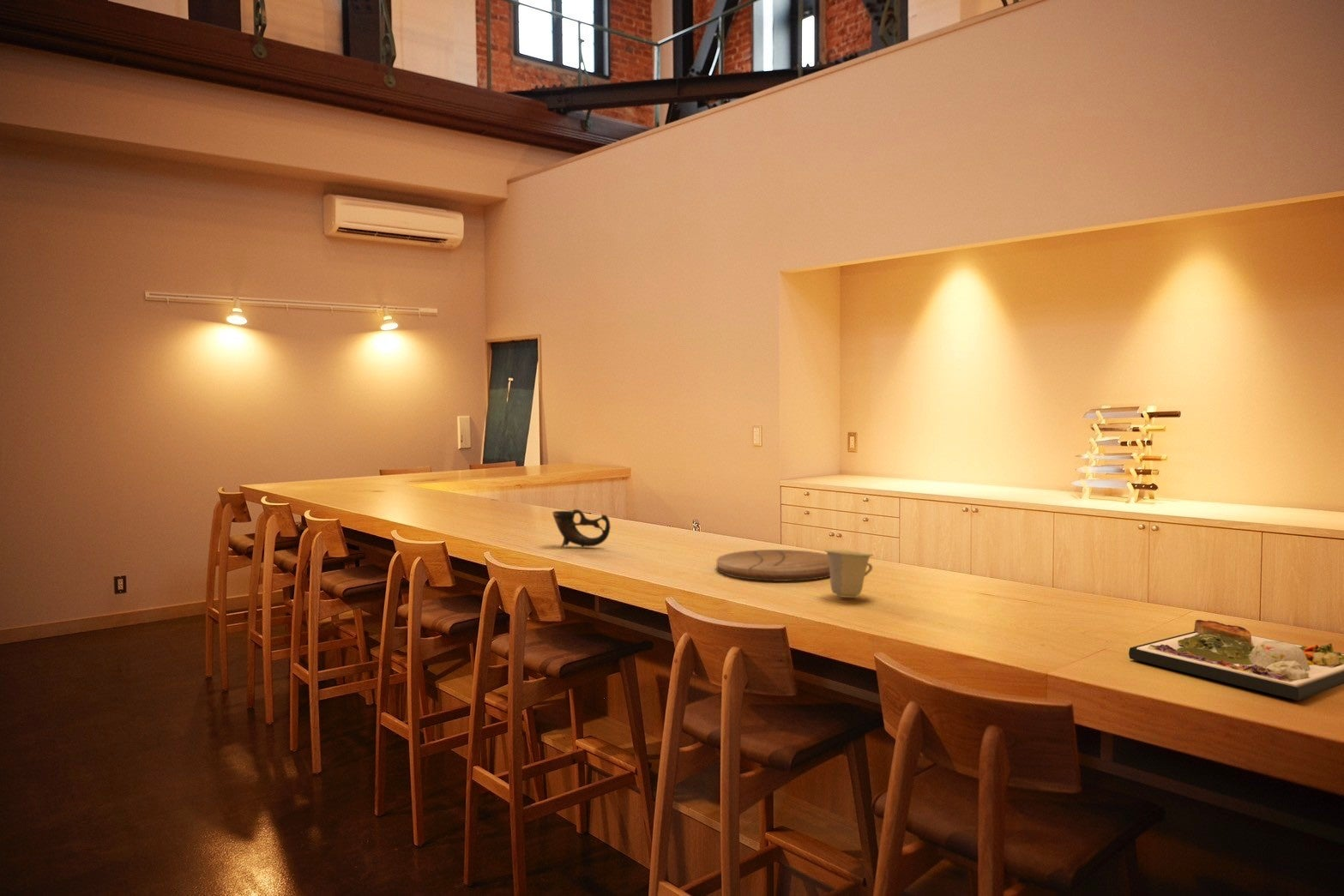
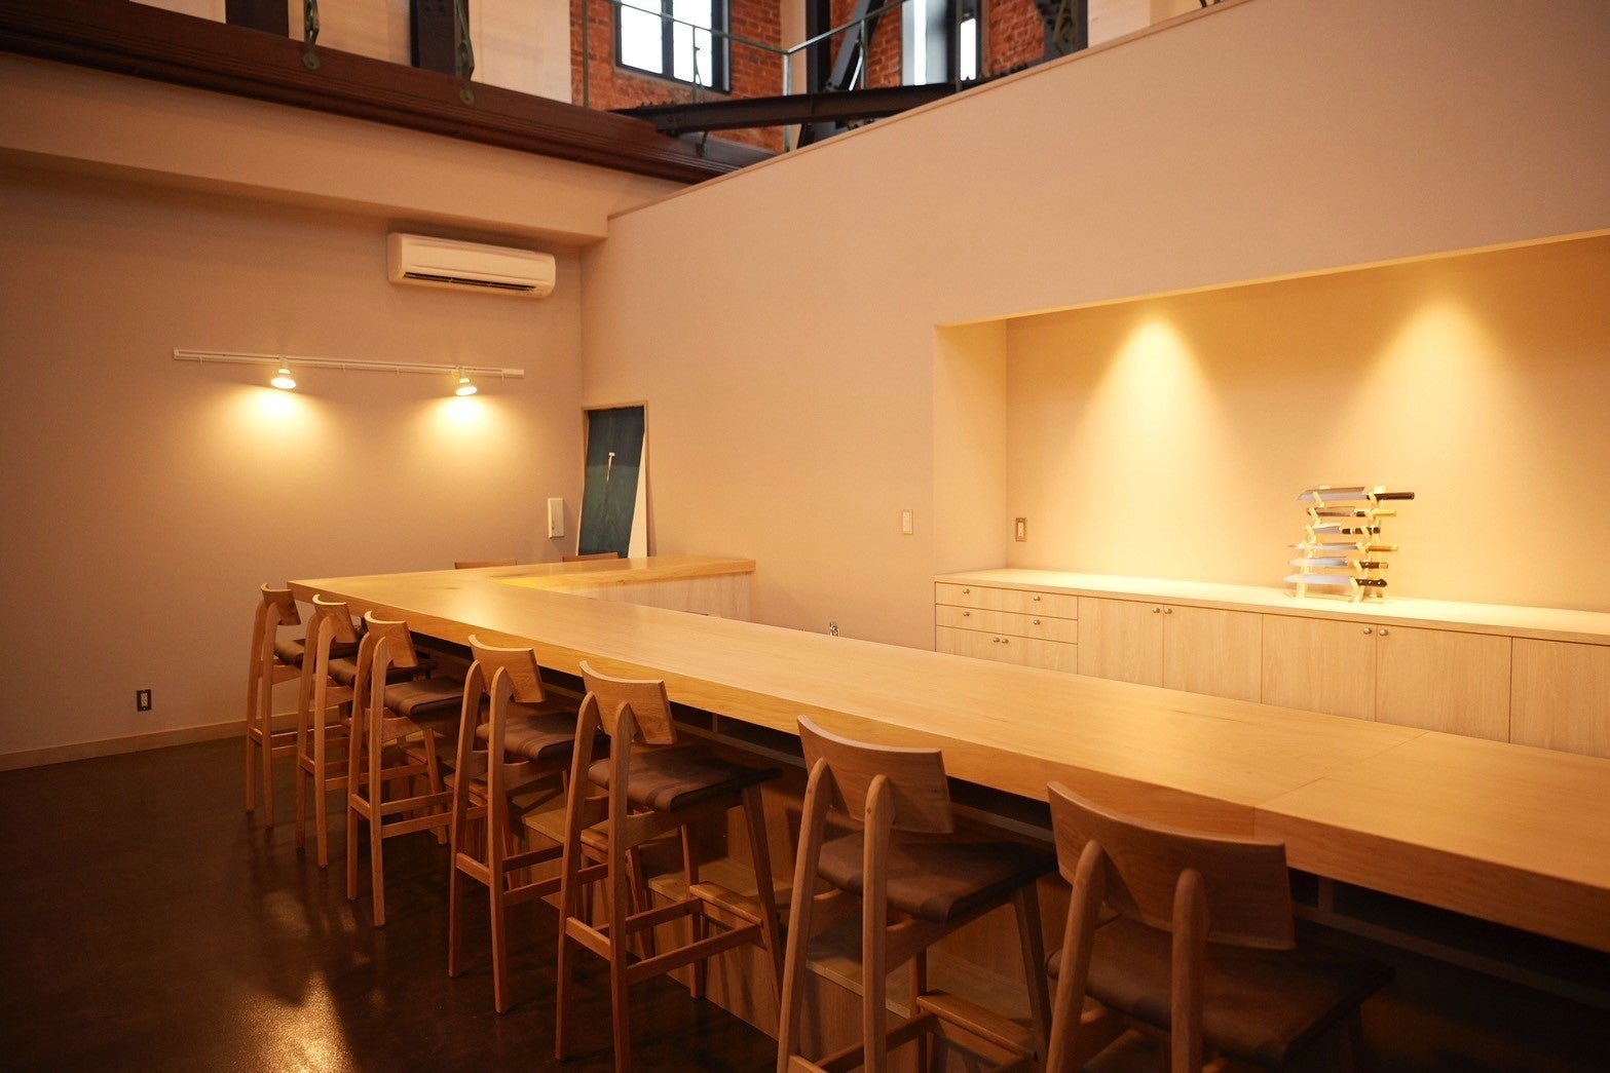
- cutting board (778, 564)
- dinner plate (1249, 651)
- cup (582, 525)
- cup (848, 572)
